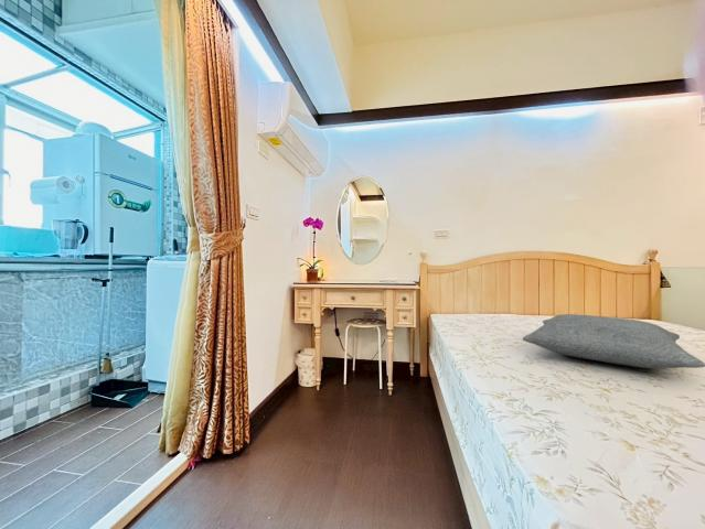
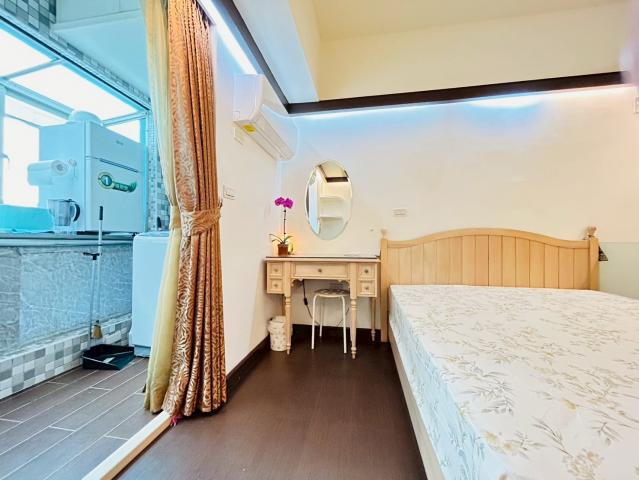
- pillow (601, 337)
